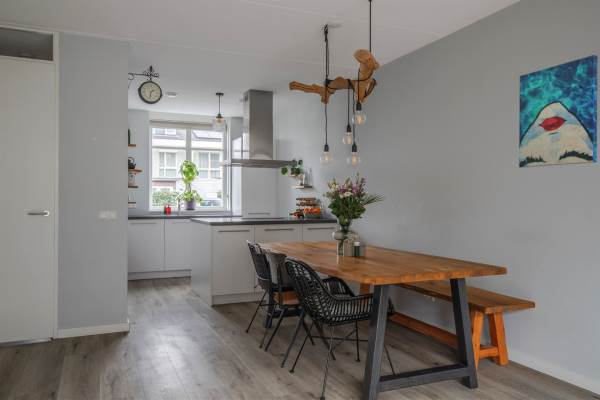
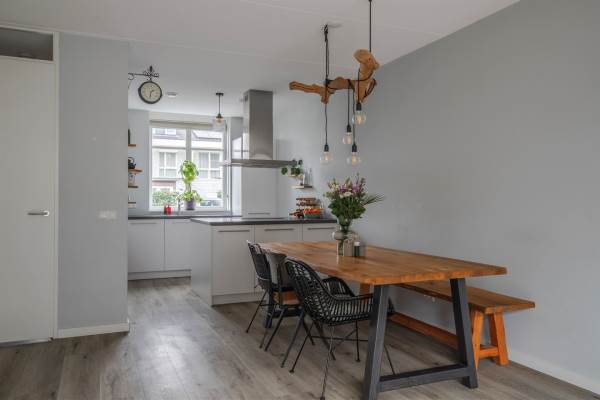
- wall art (555, 115)
